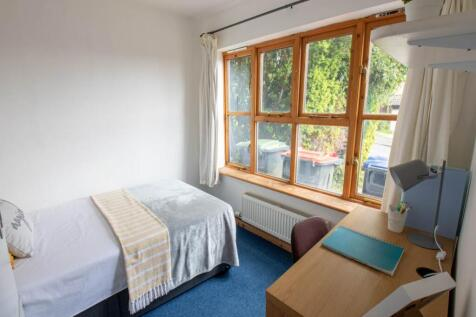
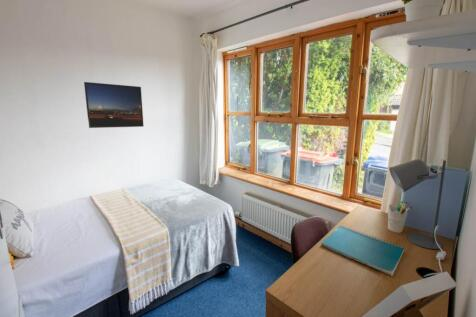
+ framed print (116, 106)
